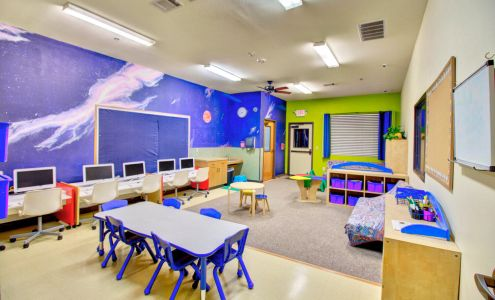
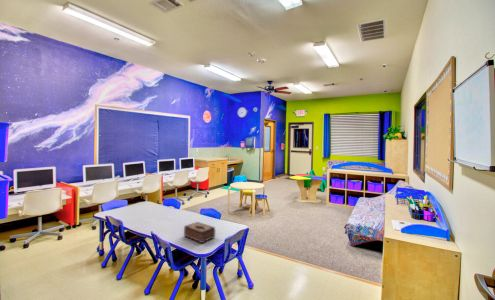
+ tissue box (199, 231)
